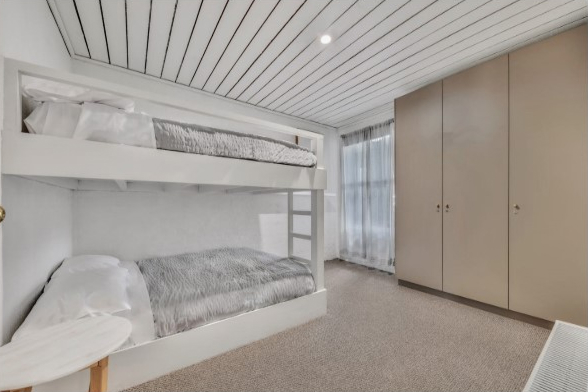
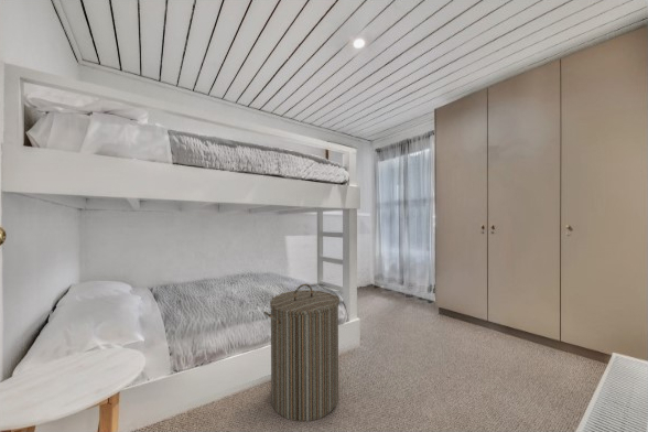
+ laundry hamper (304, 341)
